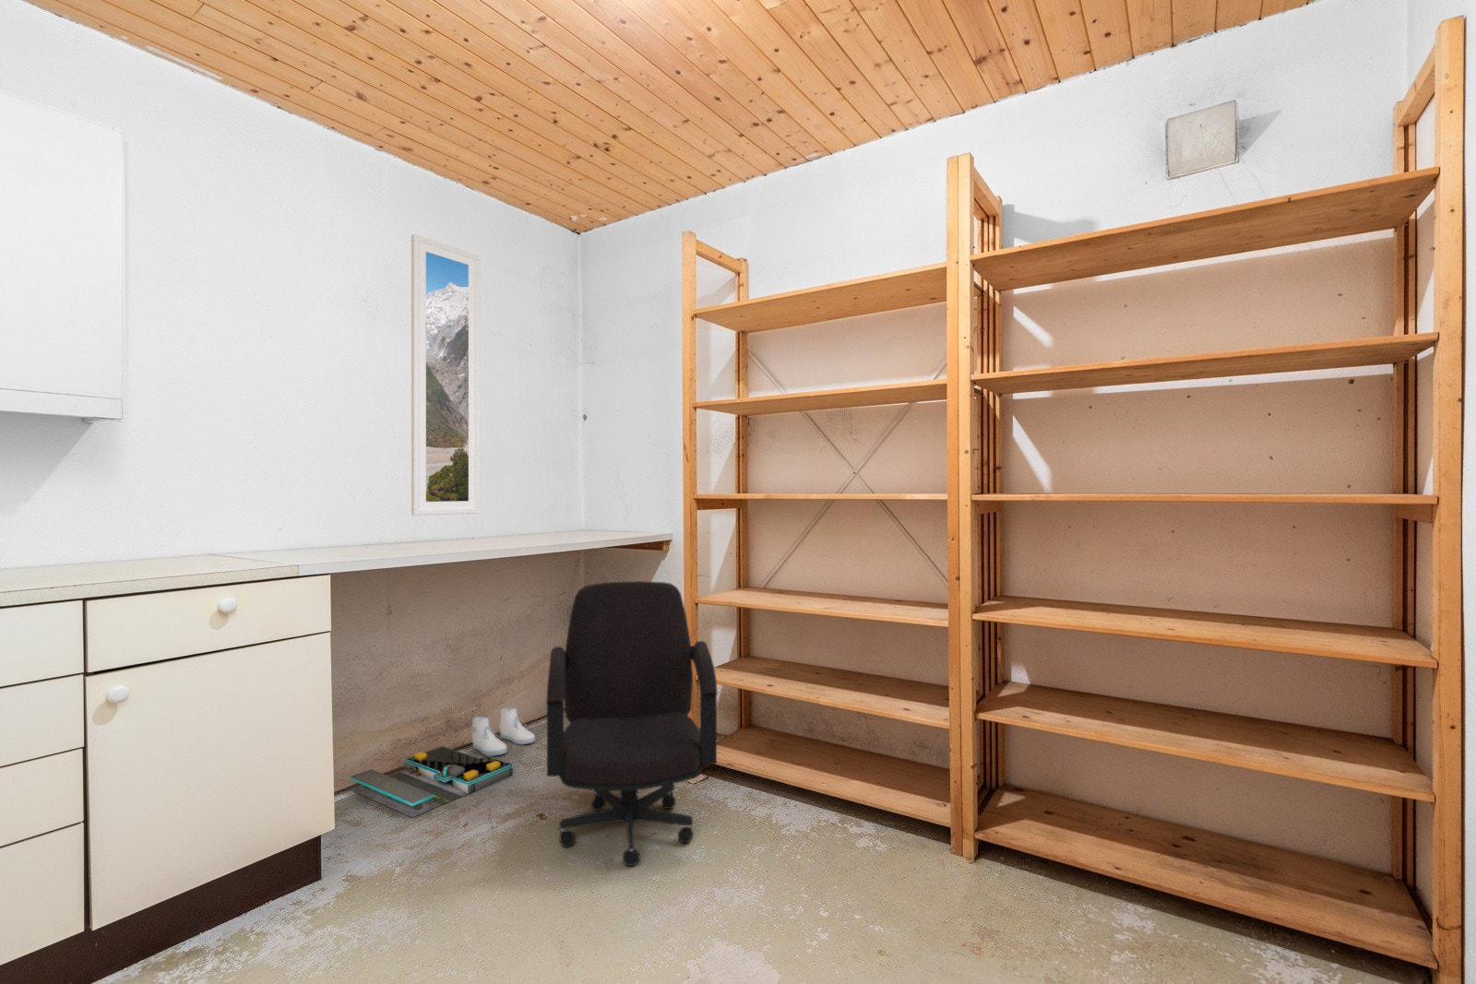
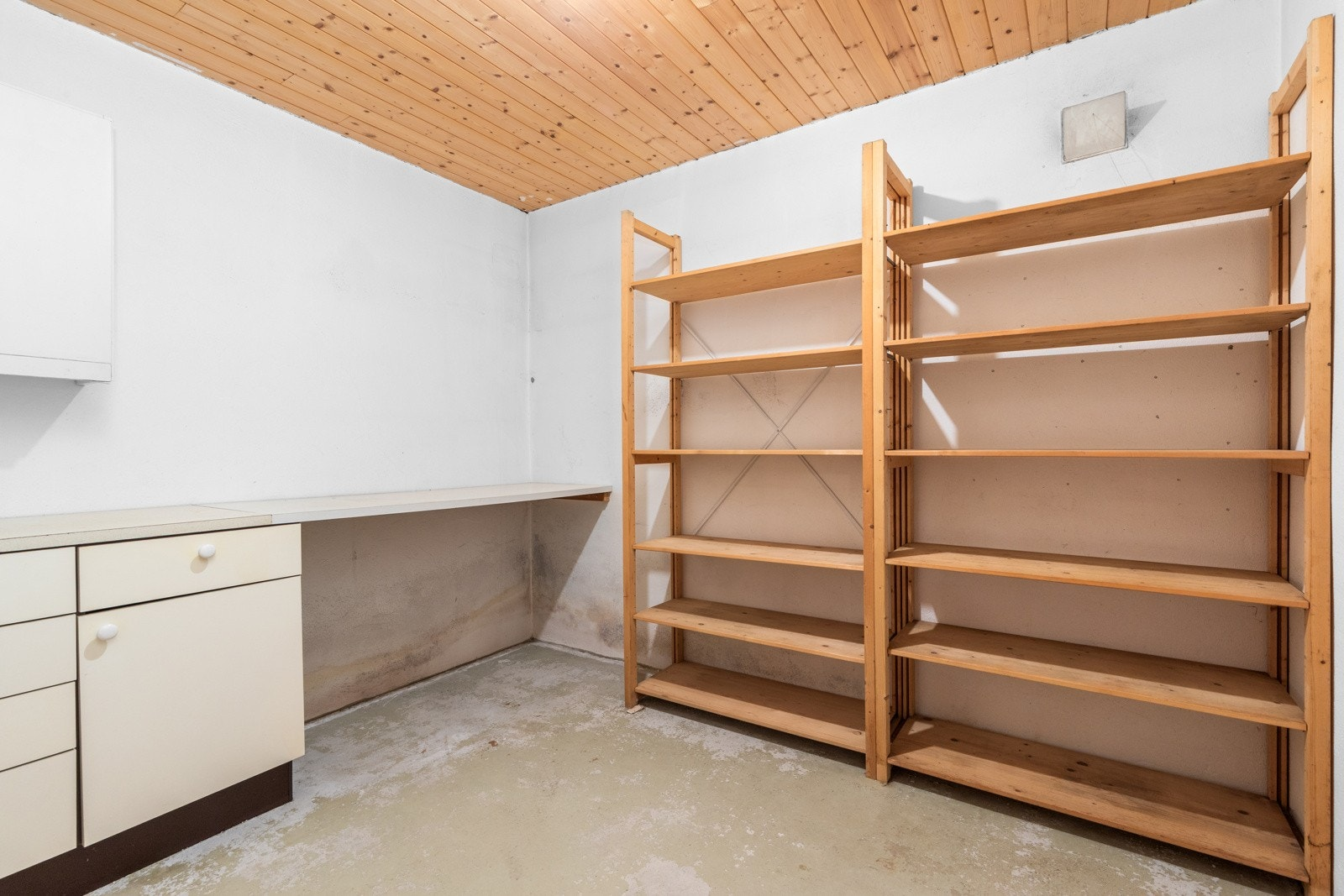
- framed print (447, 380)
- storage bin (433, 771)
- office chair (631, 706)
- boots (503, 728)
